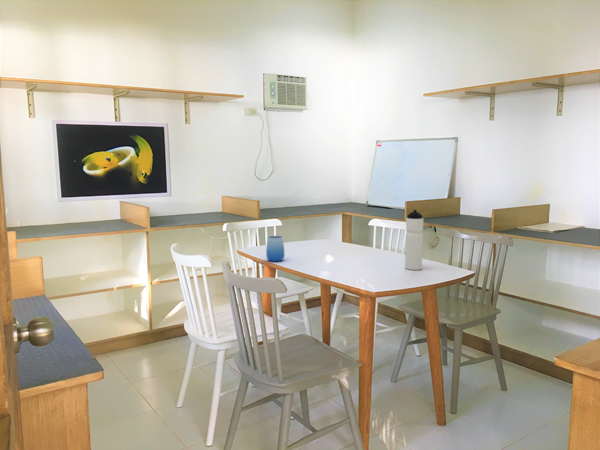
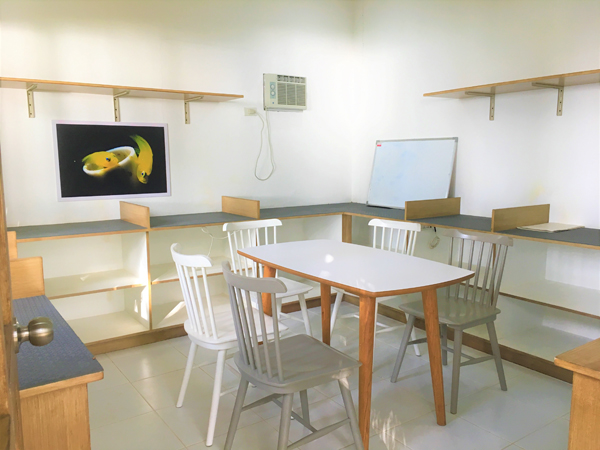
- cup (275, 248)
- water bottle (414, 239)
